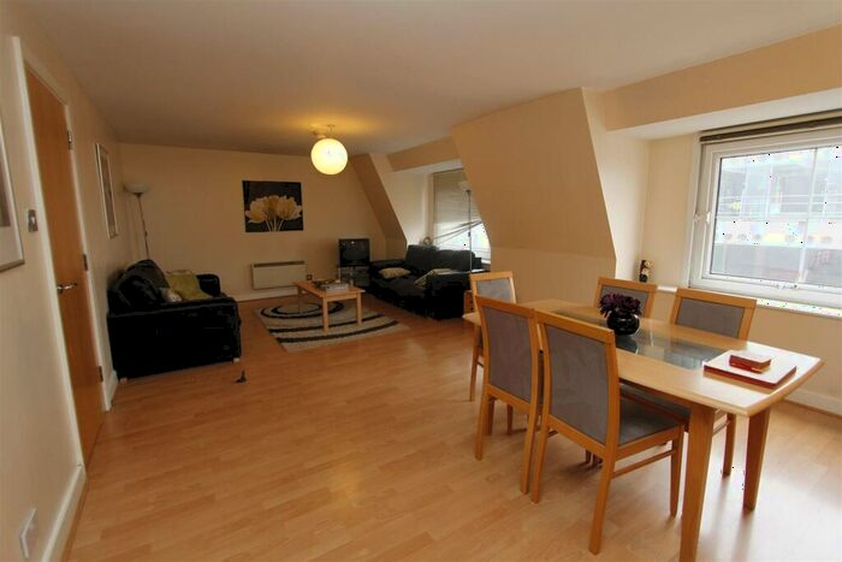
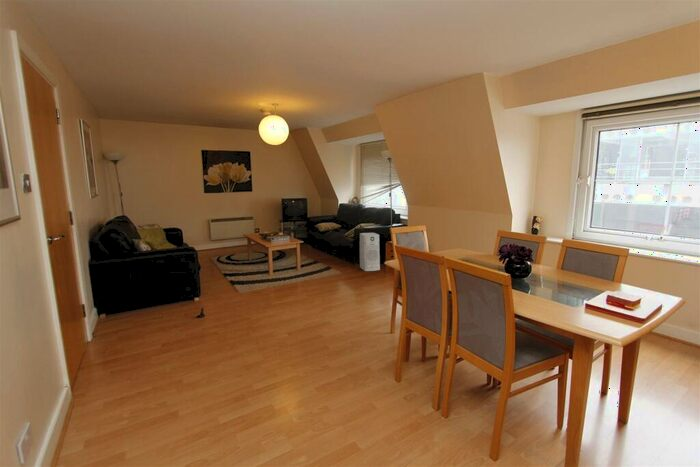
+ air purifier (369, 251)
